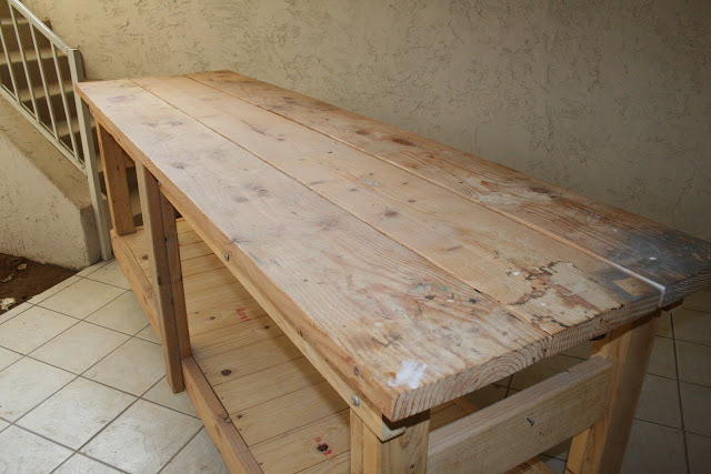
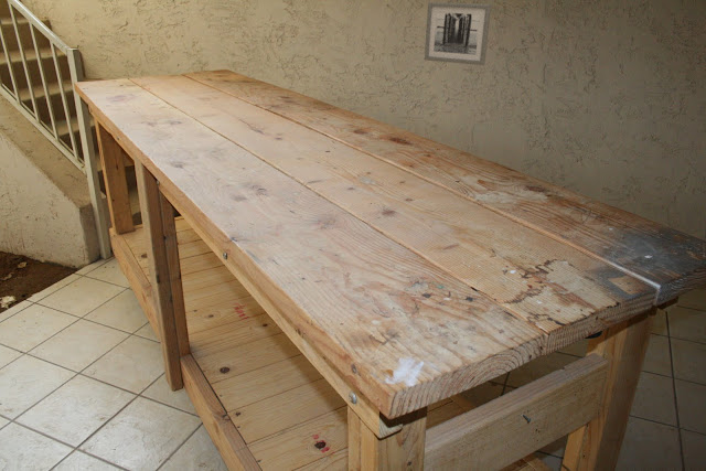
+ wall art (456, 33)
